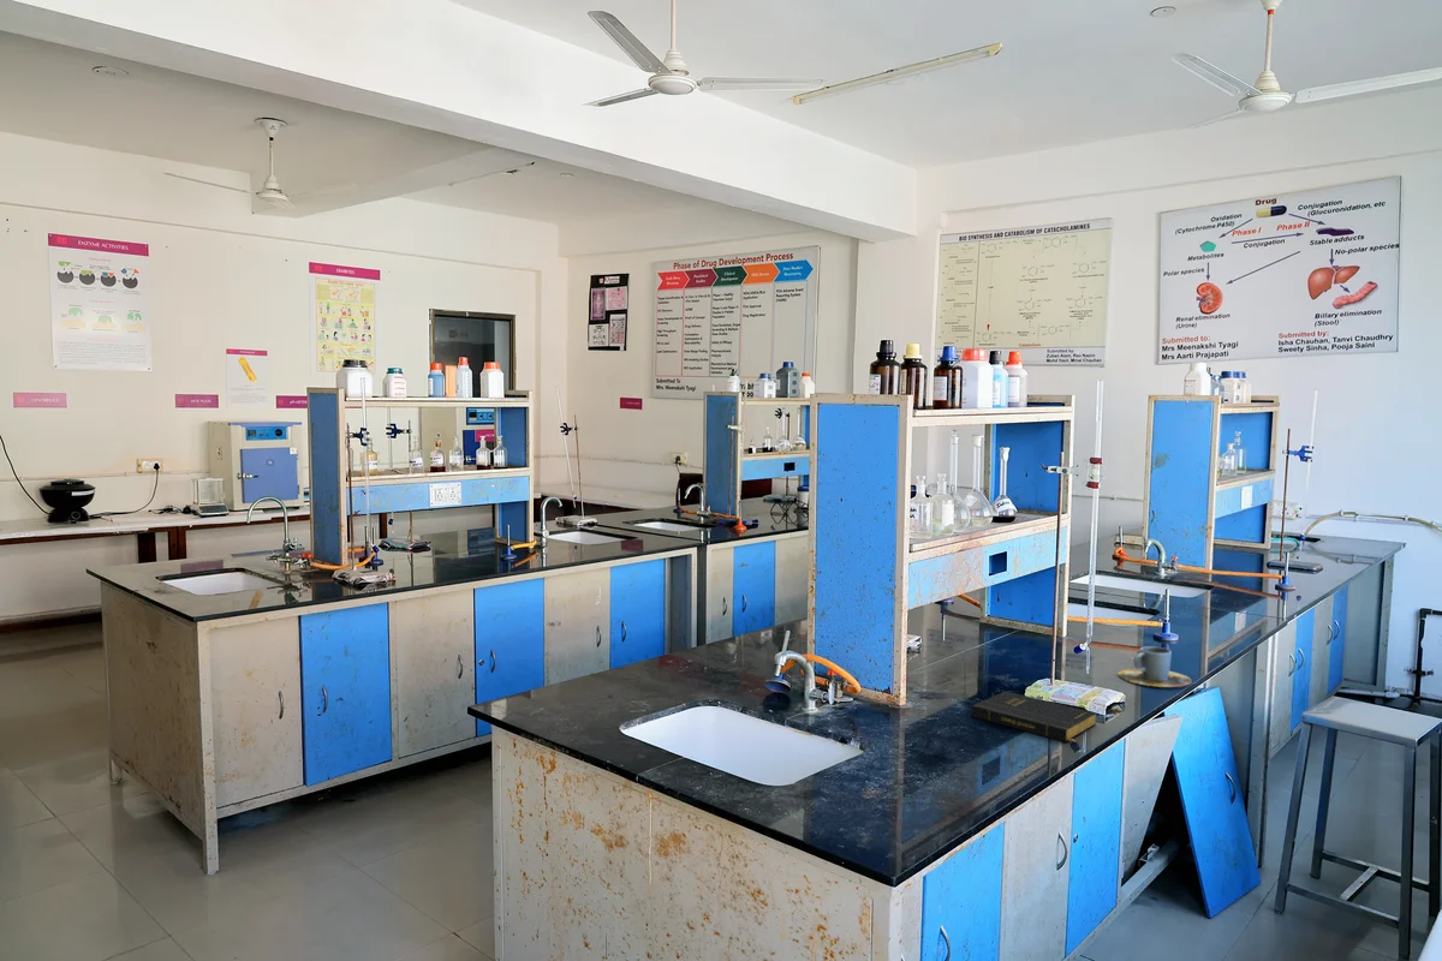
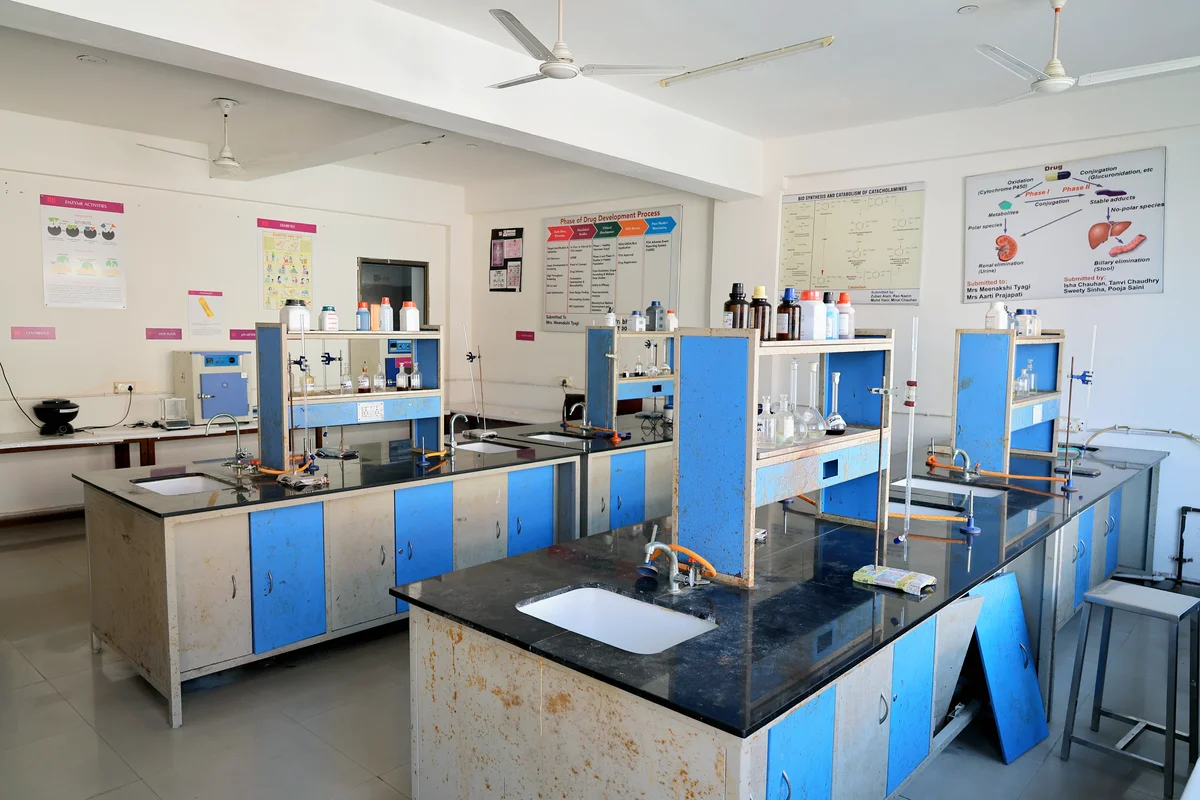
- book (1036, 715)
- cup (1155, 663)
